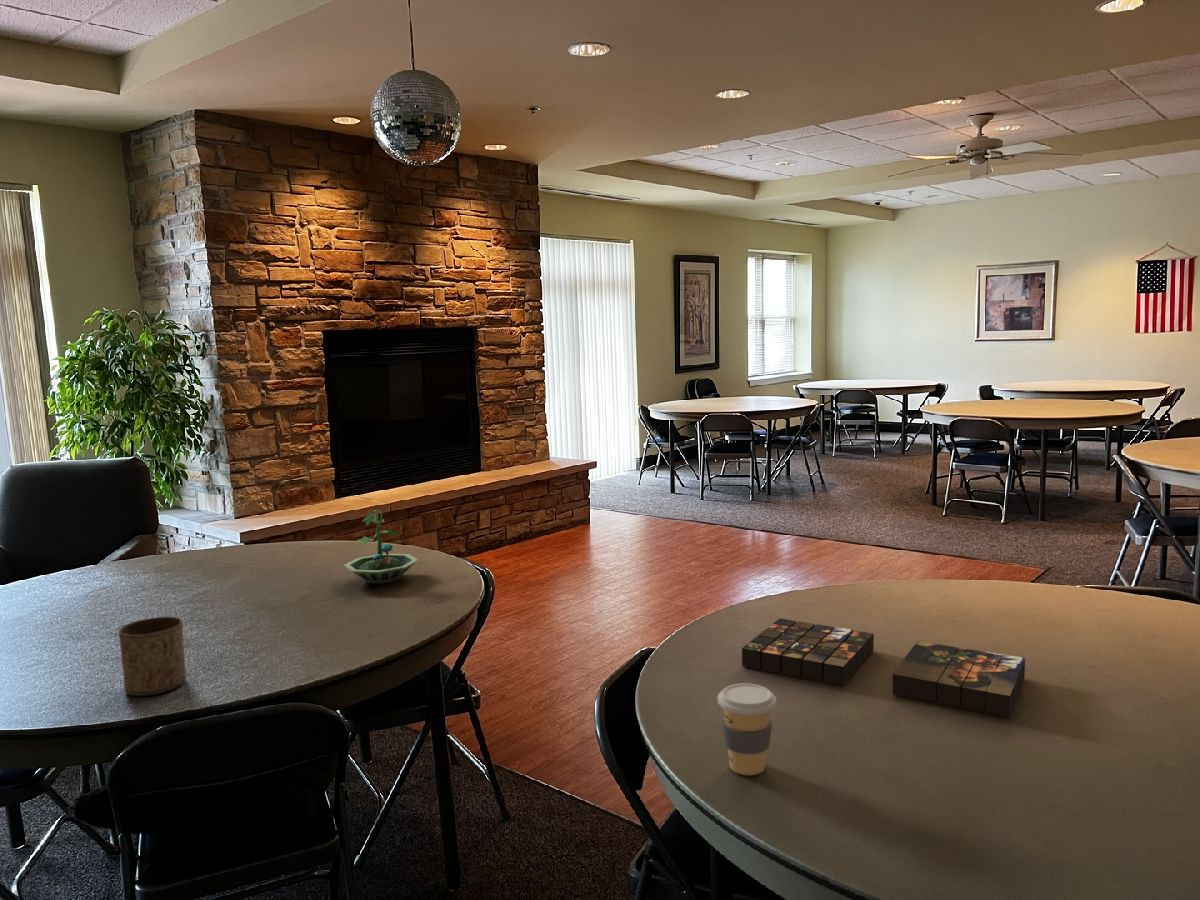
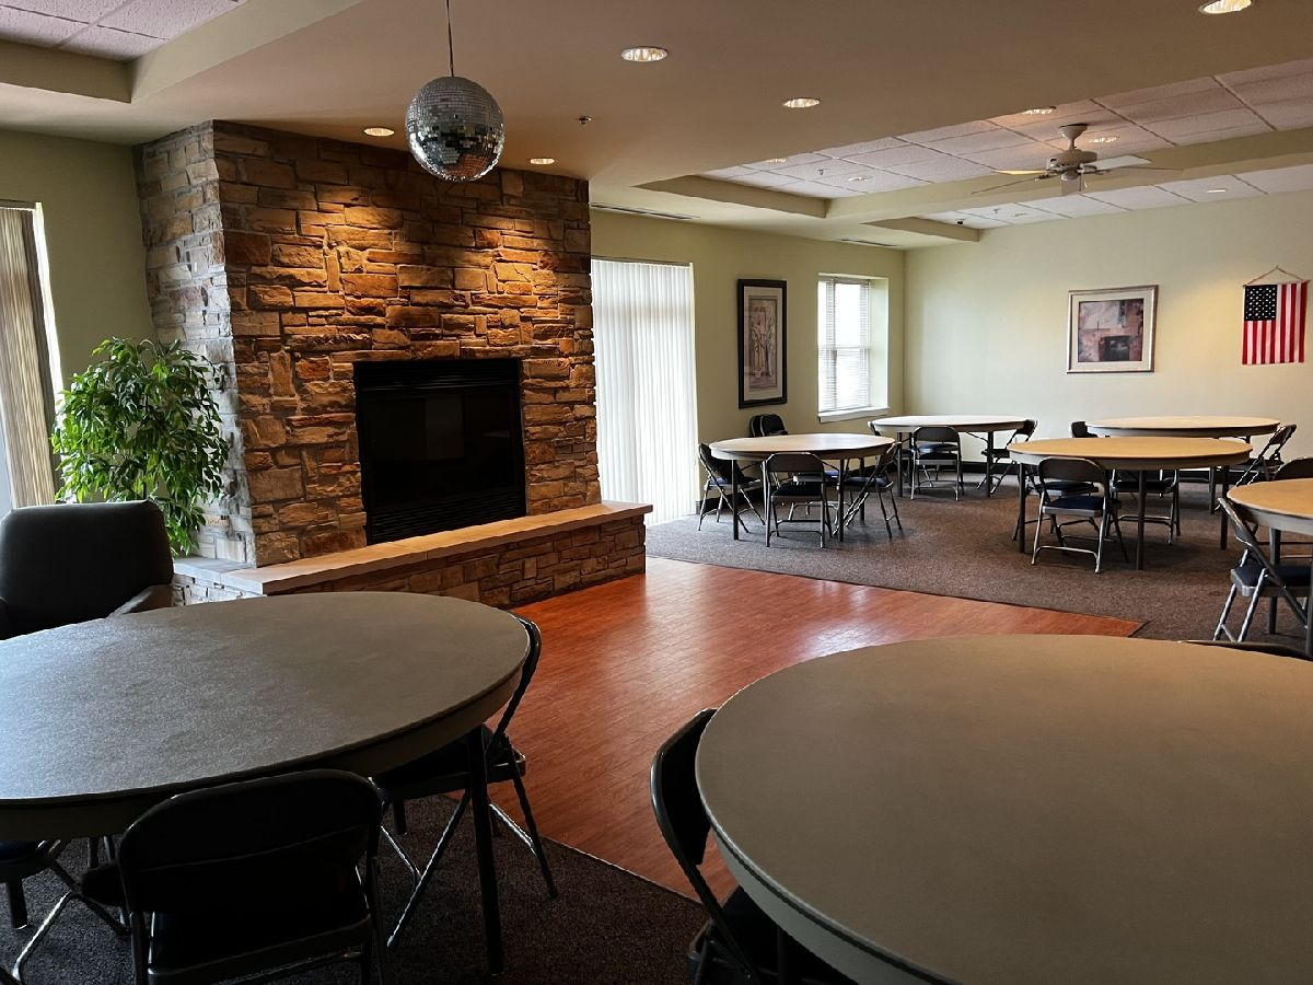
- terrarium (378, 524)
- coffee cup (747, 730)
- board game (869, 655)
- cup (154, 655)
